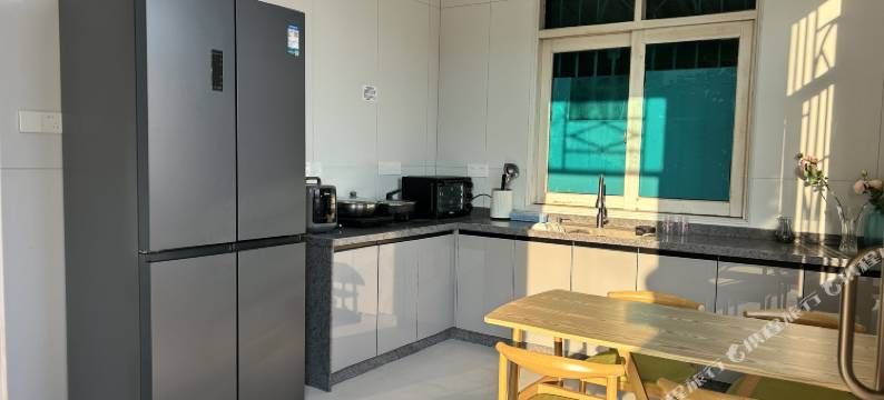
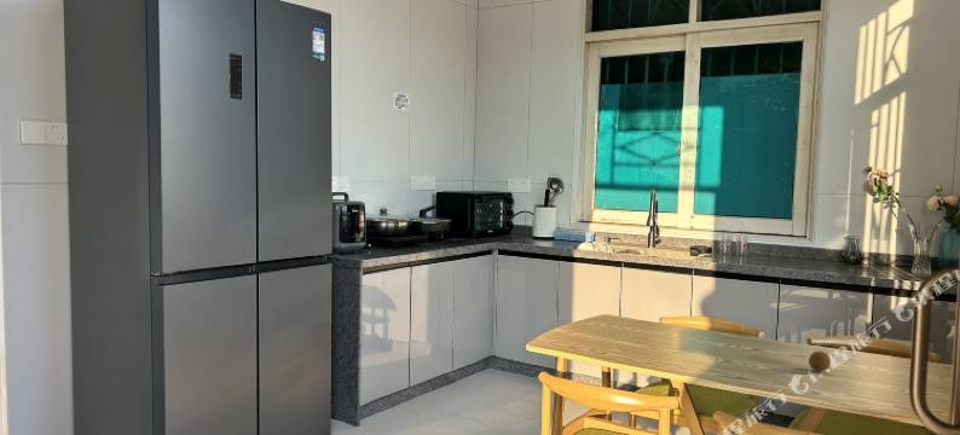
+ fruit (819, 361)
